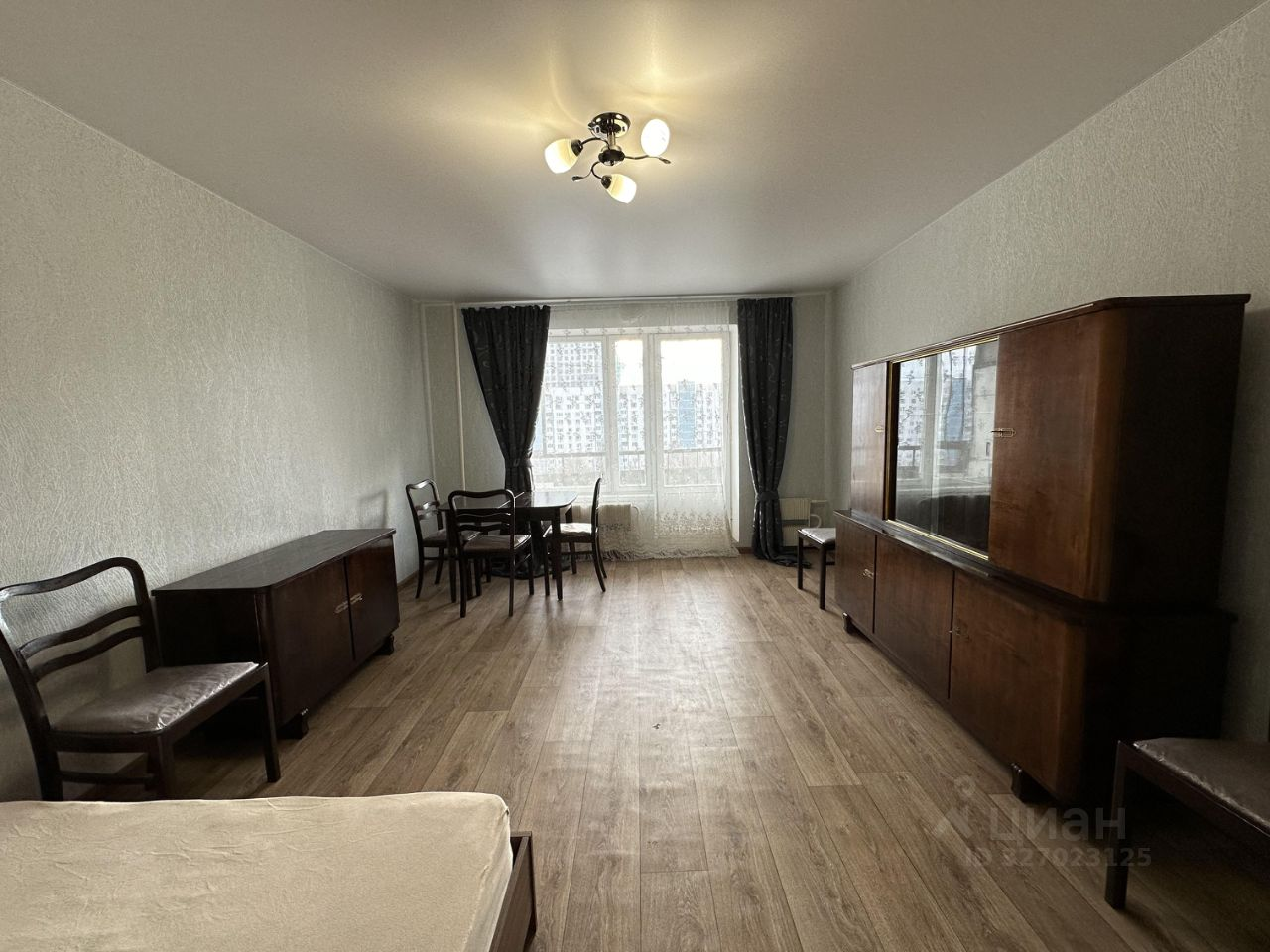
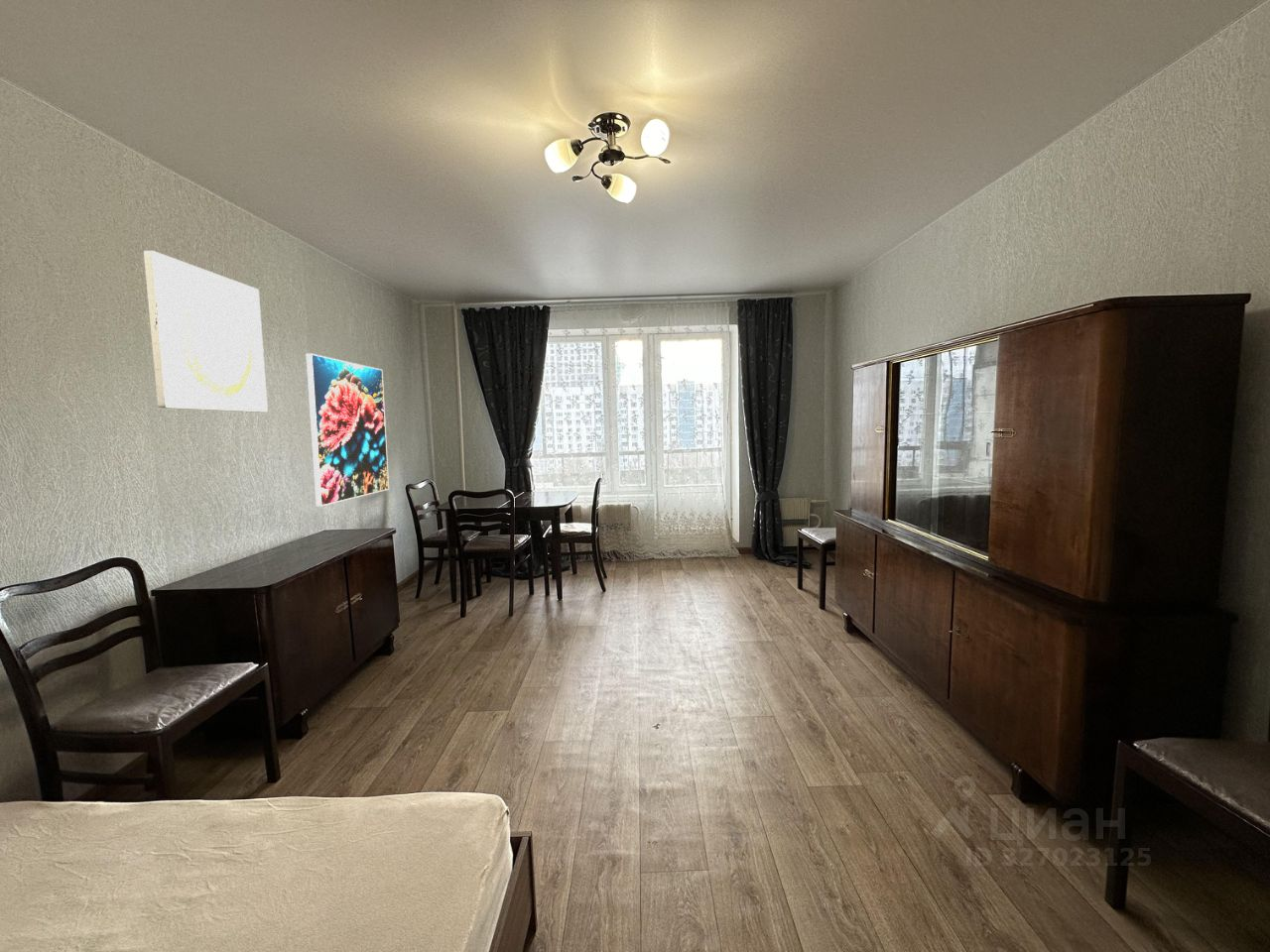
+ wall art (213, 341)
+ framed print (352, 430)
